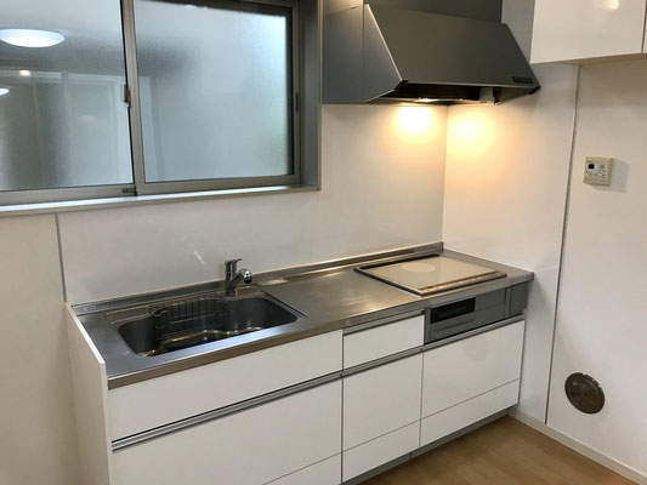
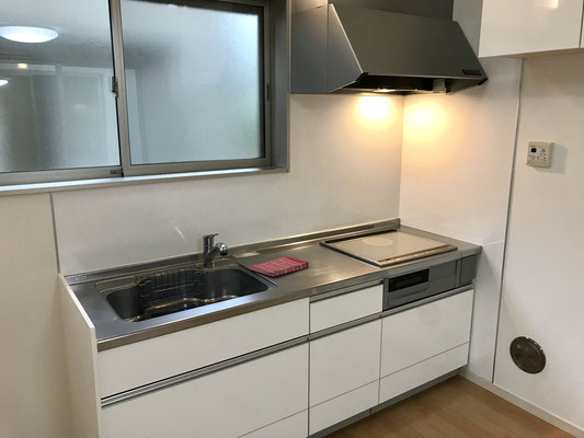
+ dish towel (279, 265)
